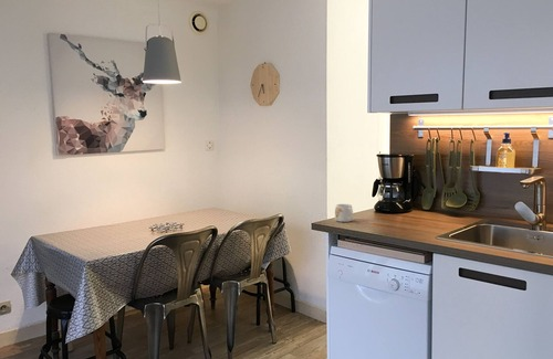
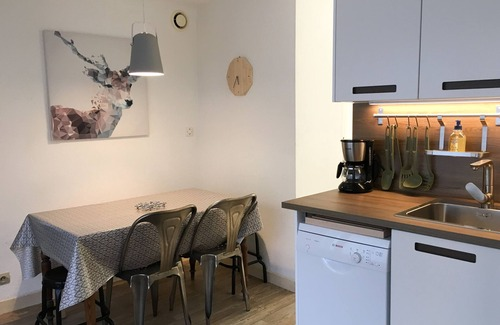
- mug (345, 213)
